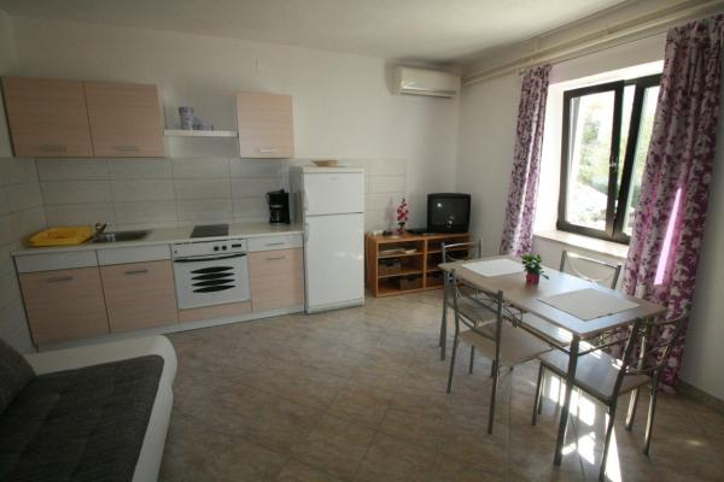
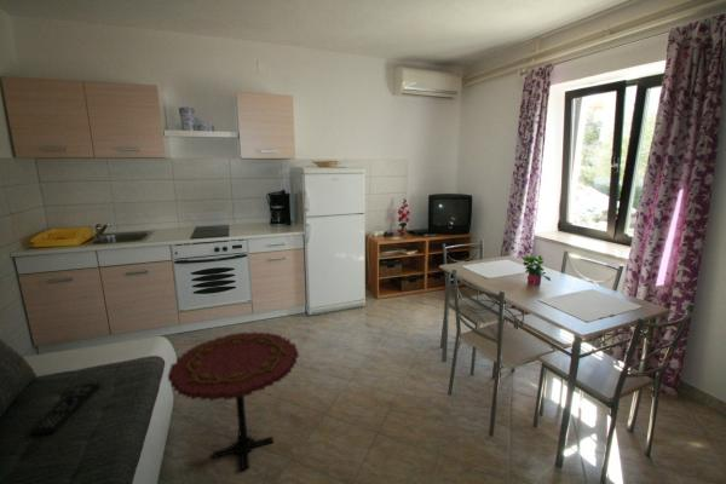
+ side table (240, 403)
+ remote control (69, 405)
